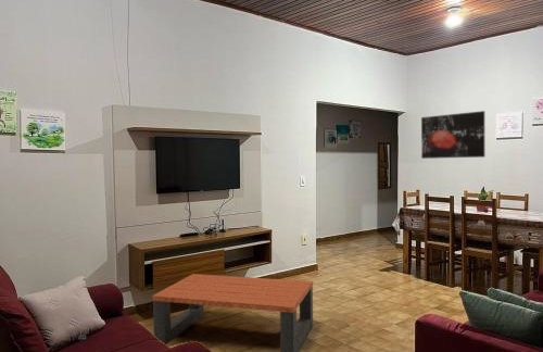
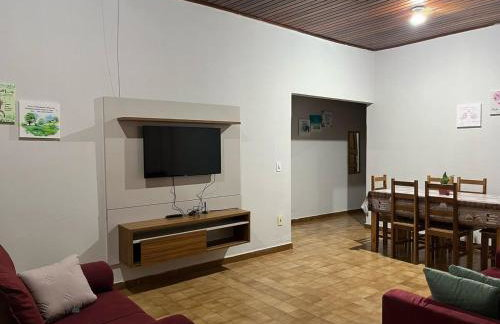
- wall art (451, 136)
- coffee table (239, 307)
